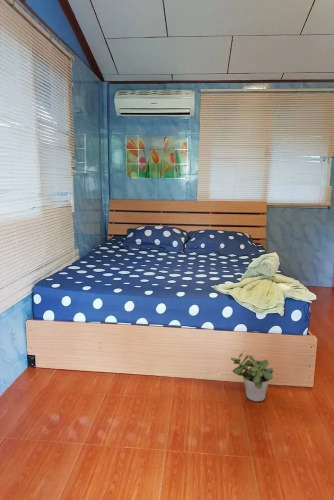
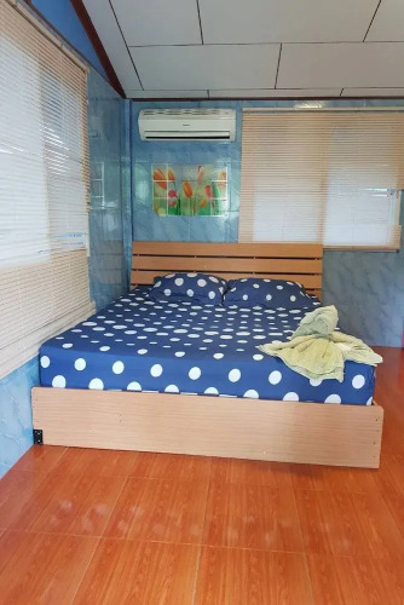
- potted plant (251, 377)
